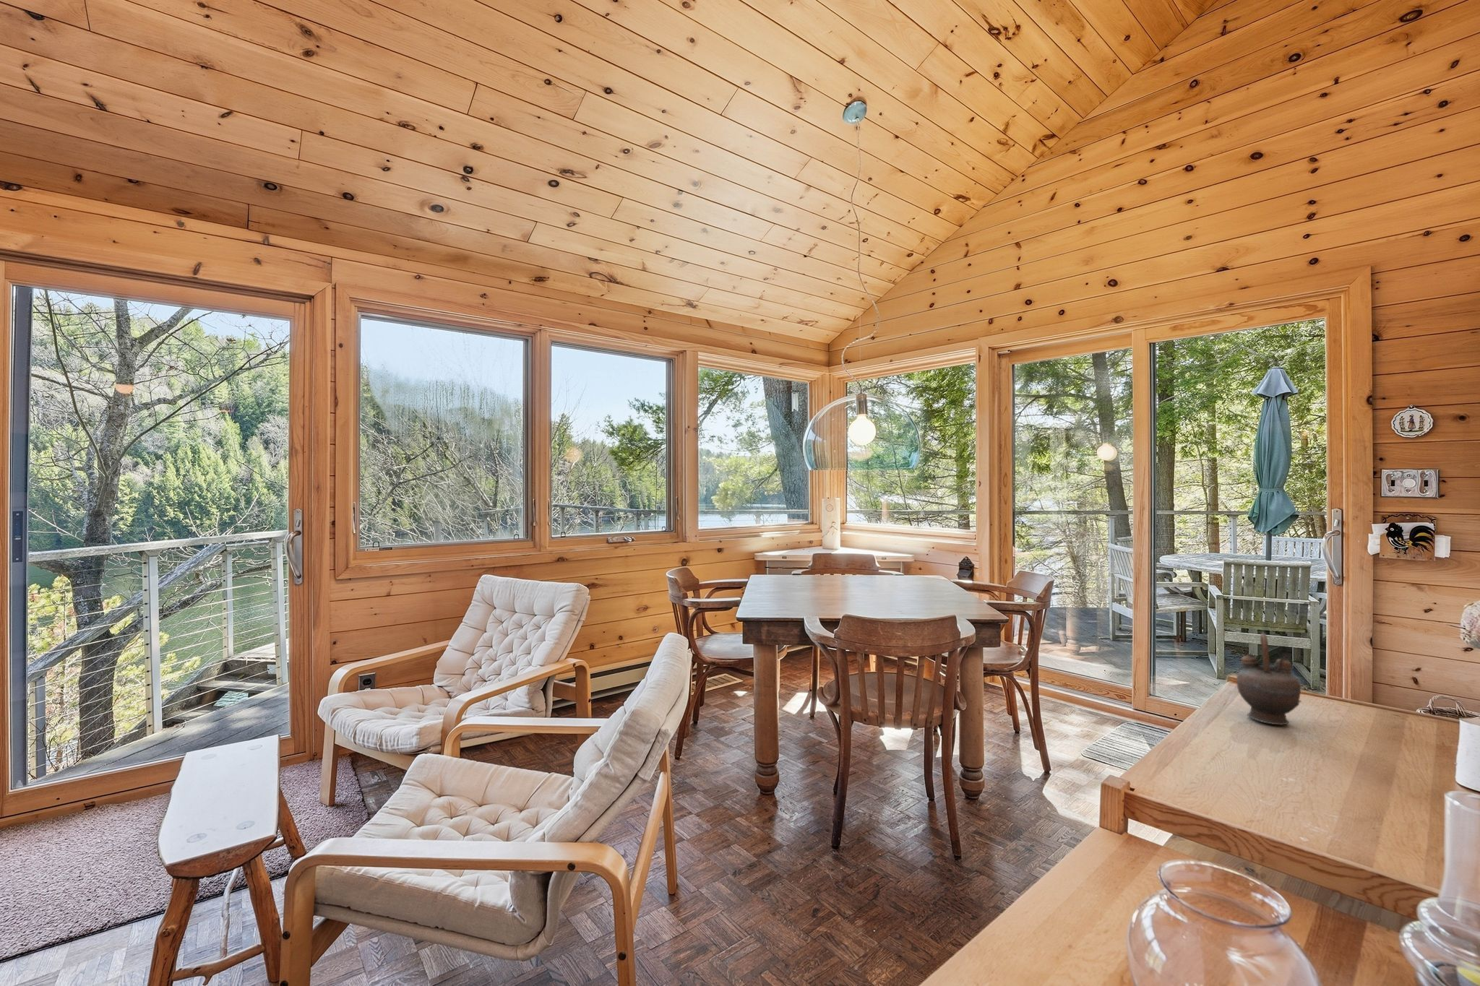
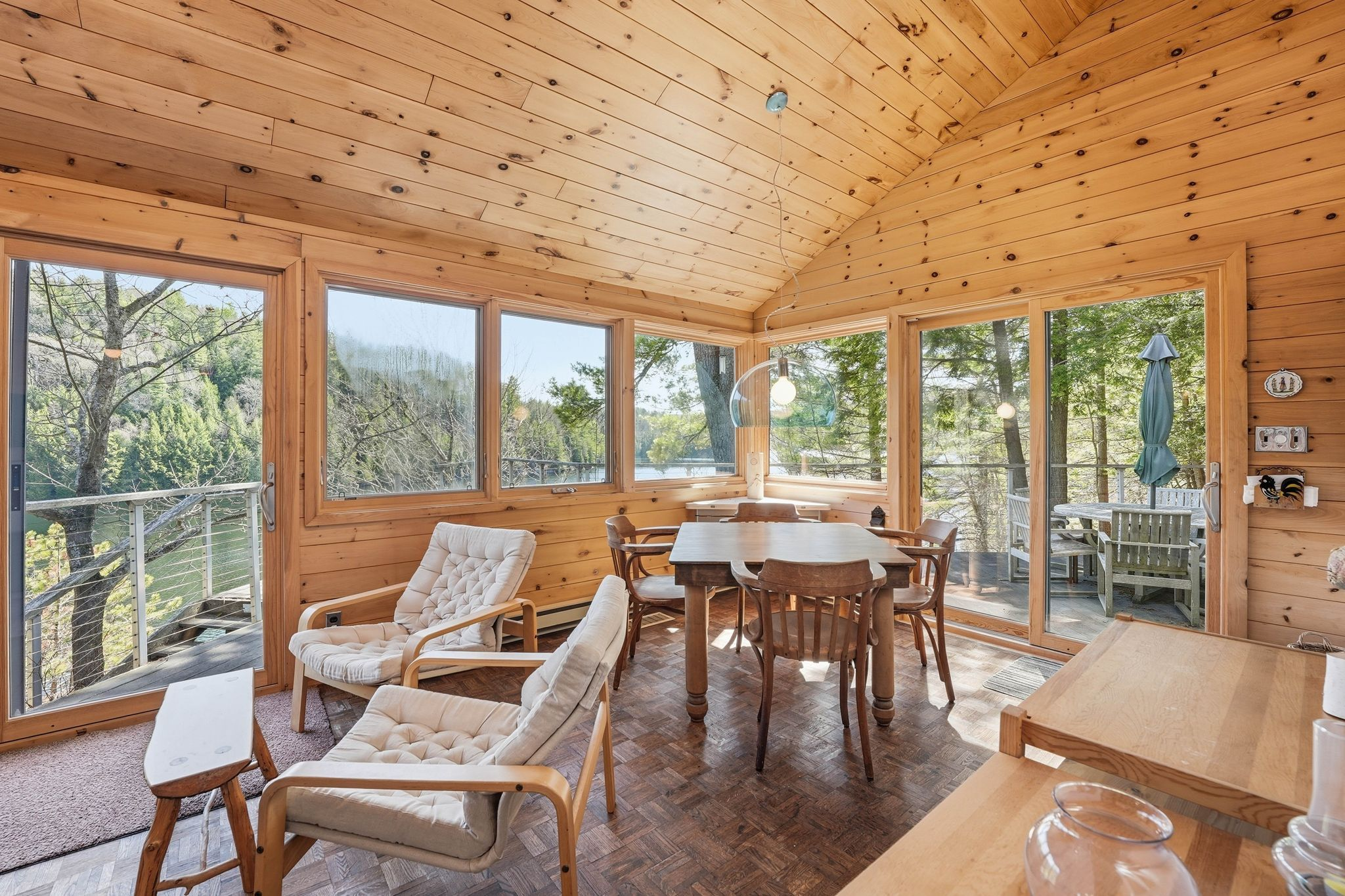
- teapot (1268, 676)
